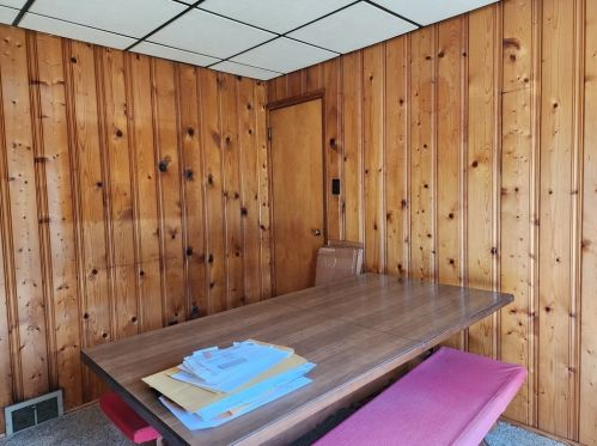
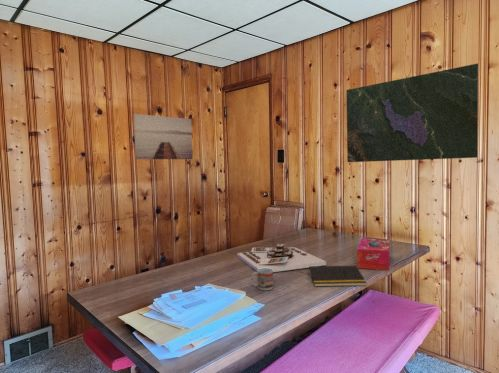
+ wall art (165, 138)
+ cup (262, 279)
+ tissue box (374, 252)
+ notepad (336, 275)
+ board game (276, 251)
+ map (403, 119)
